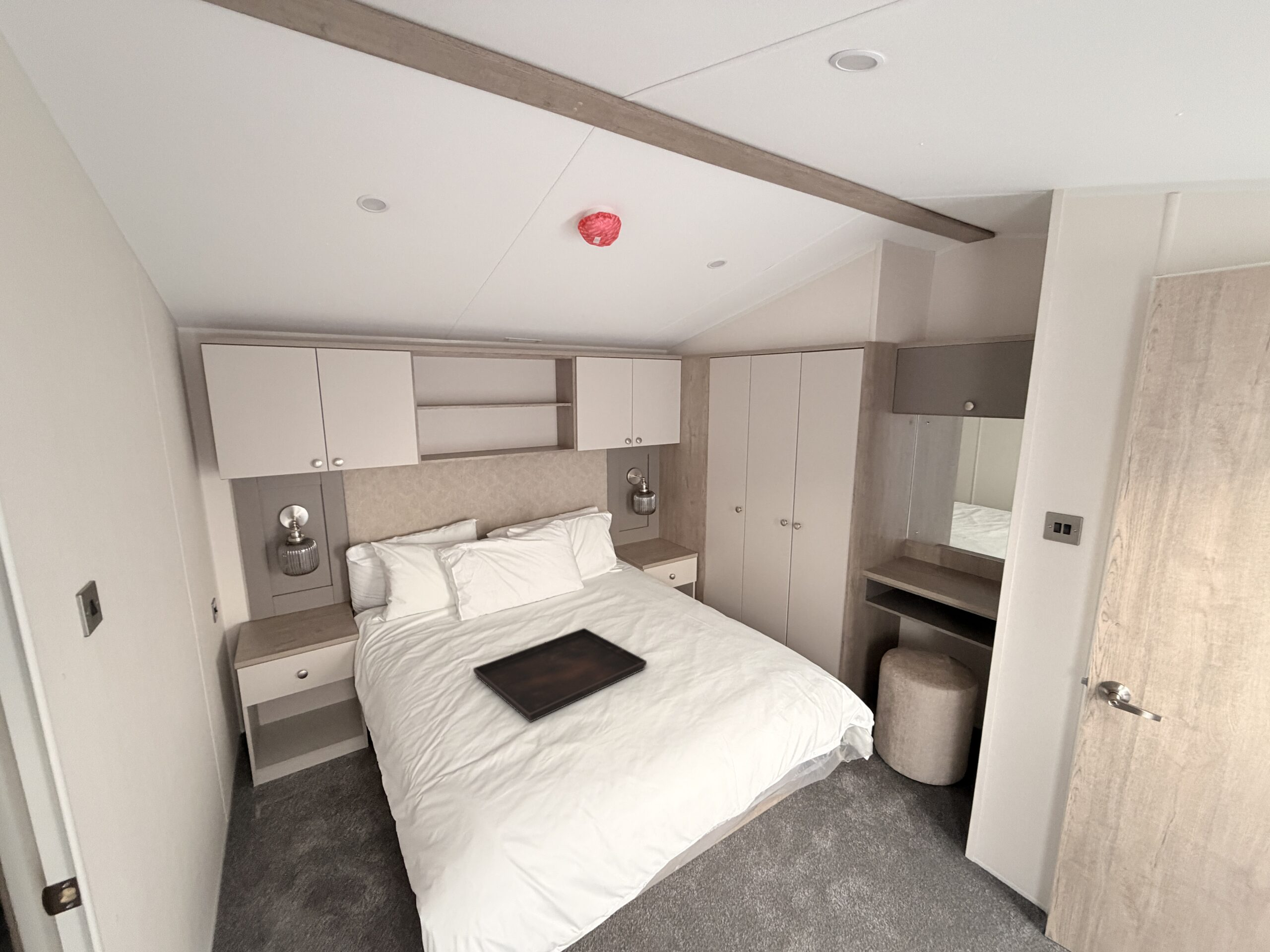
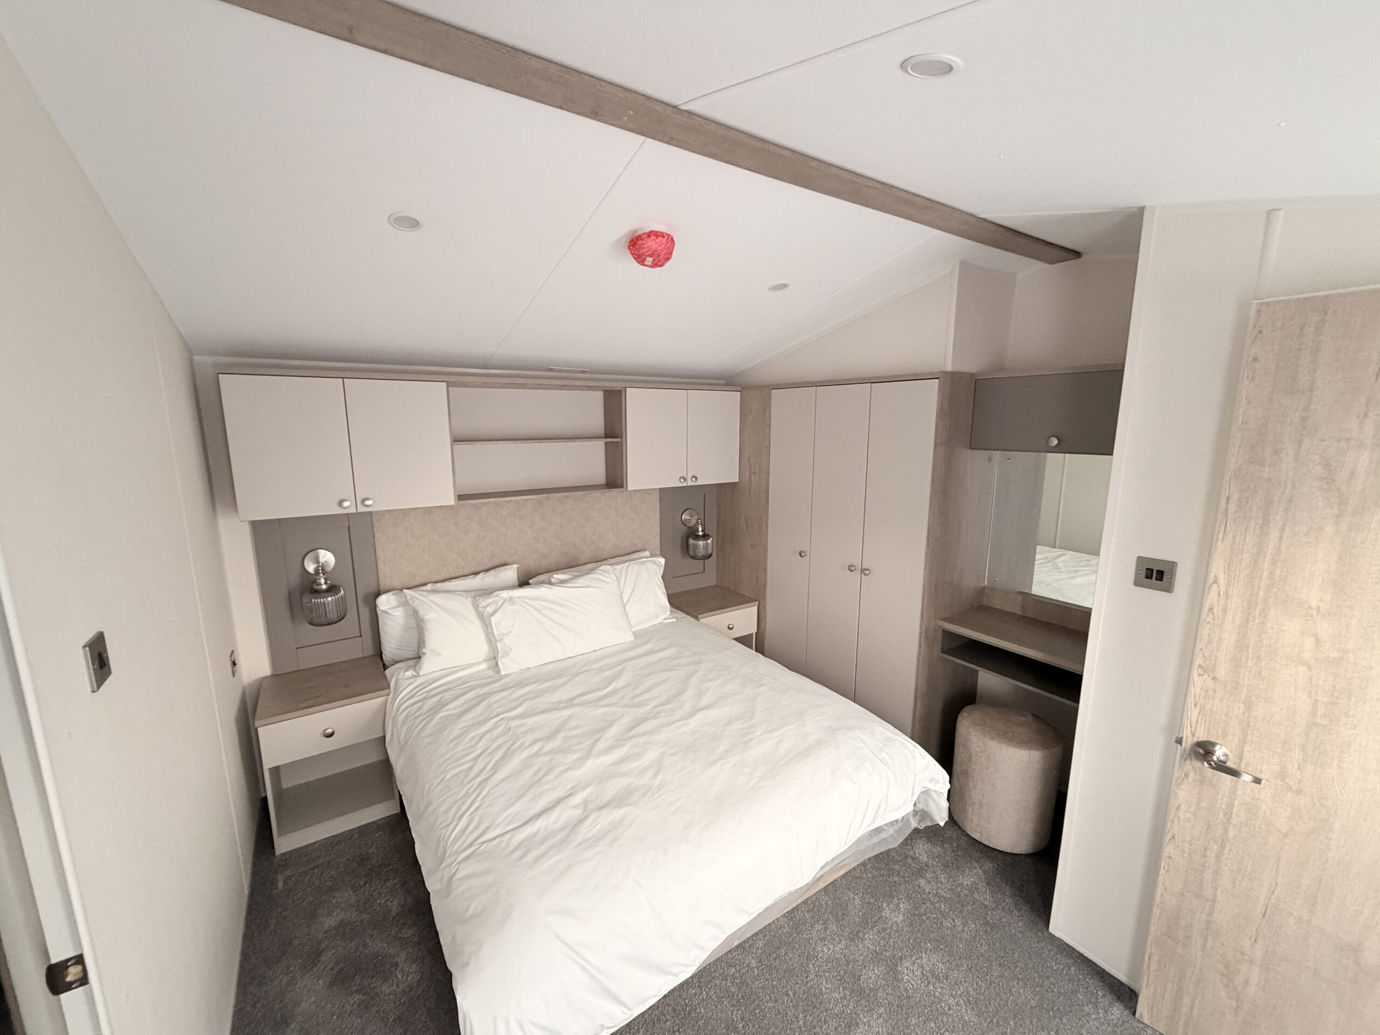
- serving tray (561, 668)
